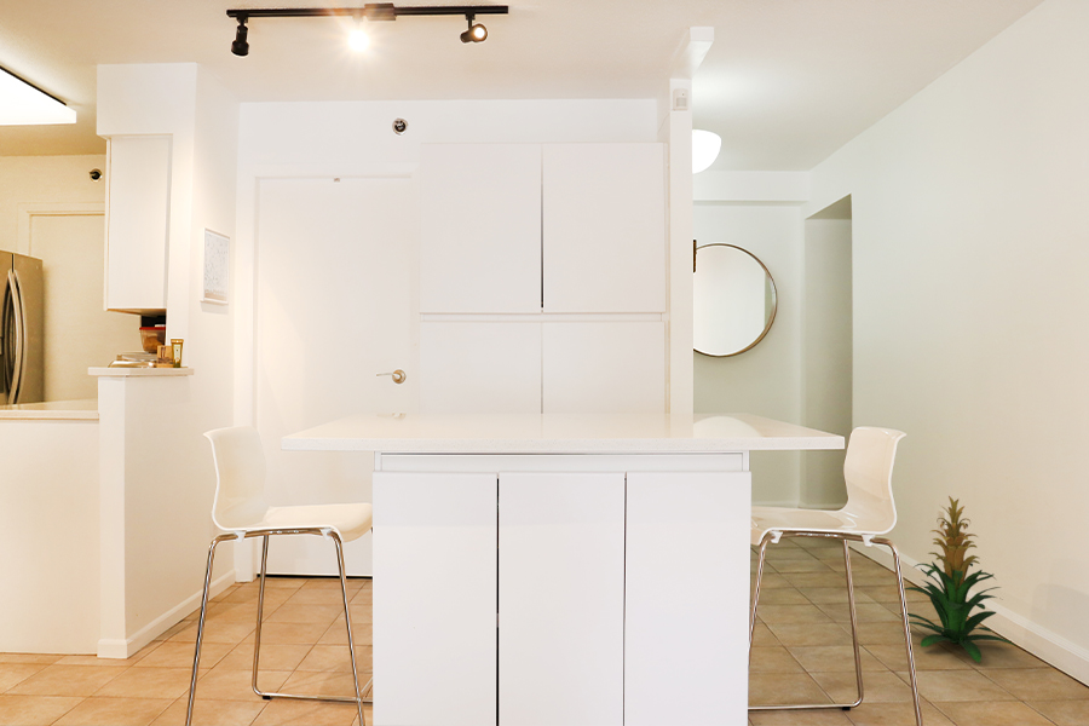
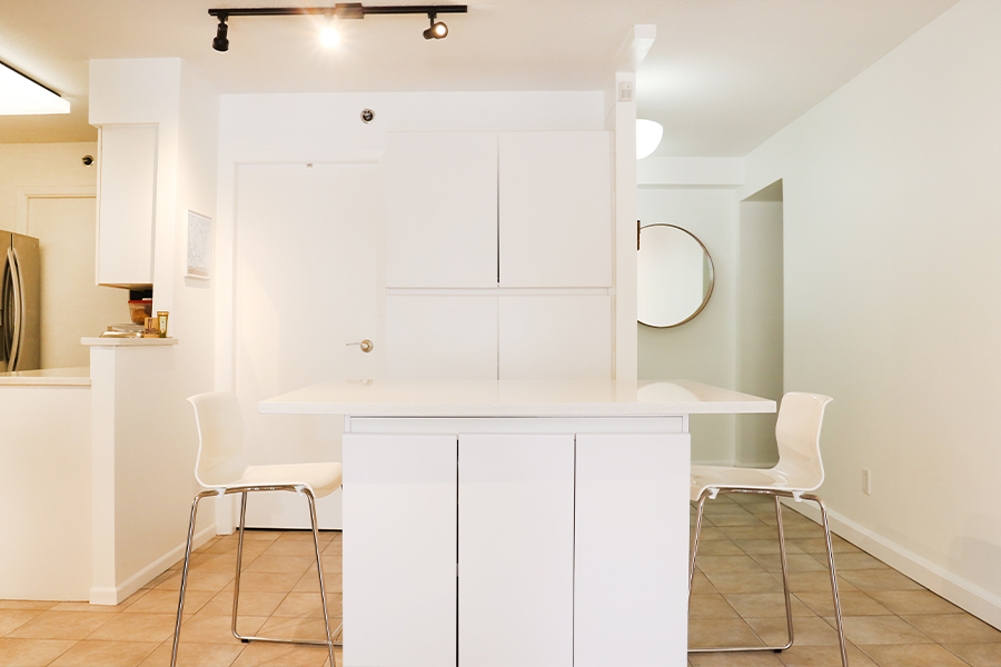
- indoor plant (955, 570)
